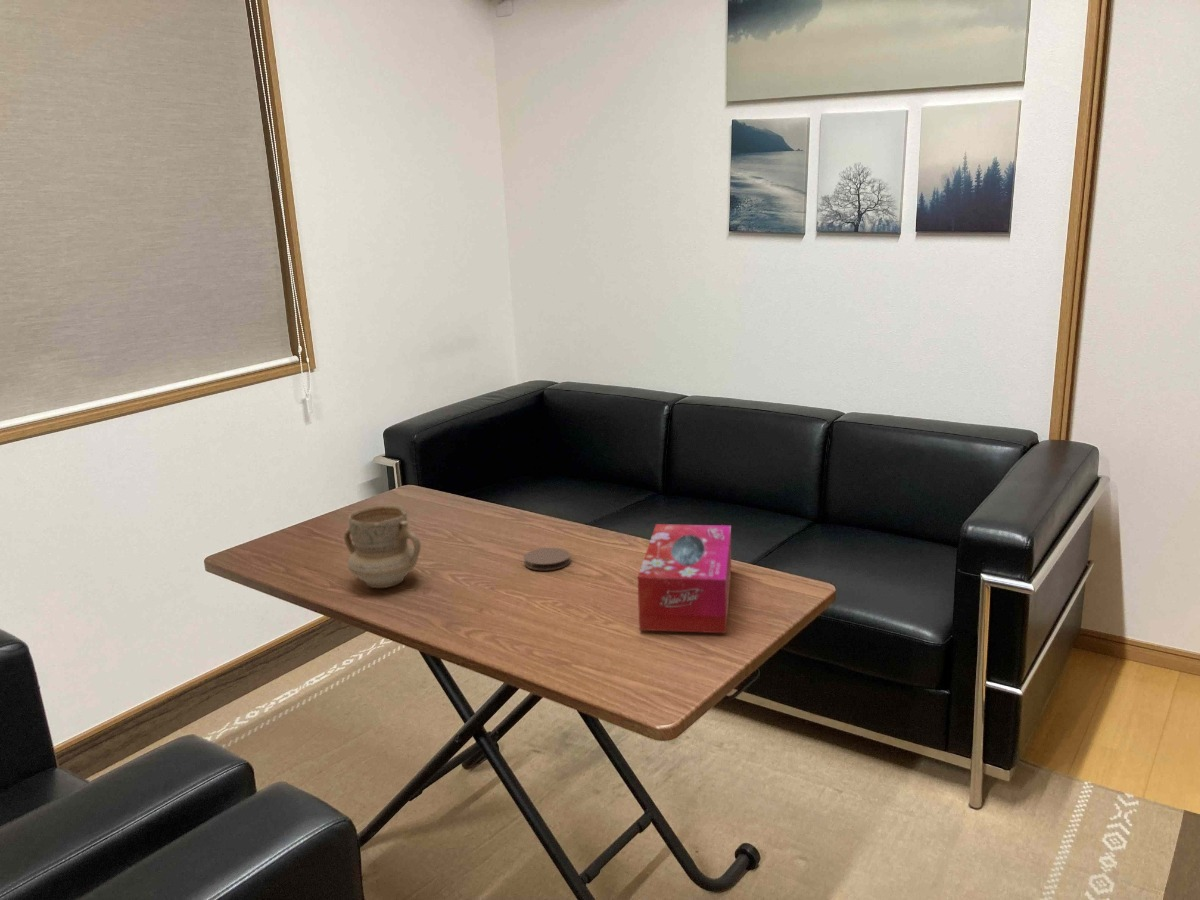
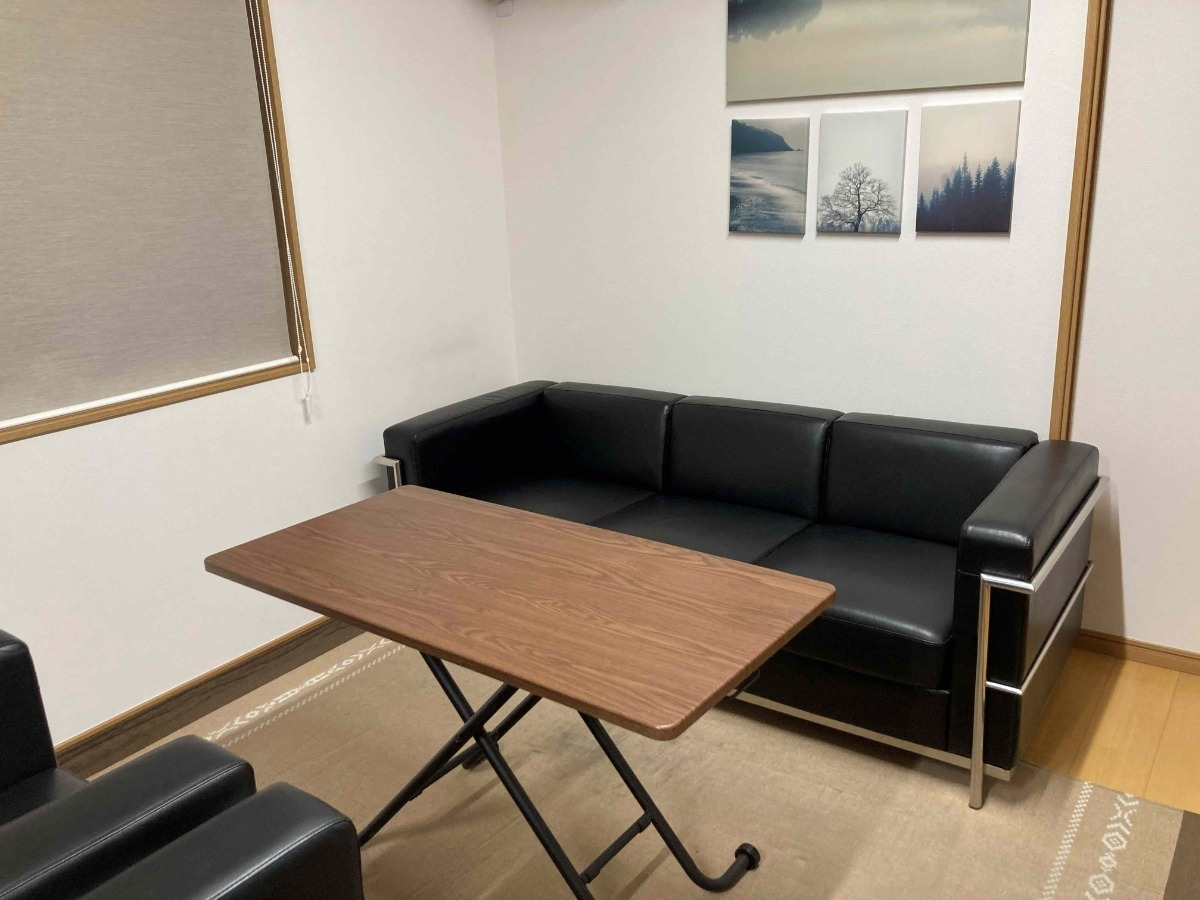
- mug (382, 548)
- tissue box (688, 574)
- coaster (547, 558)
